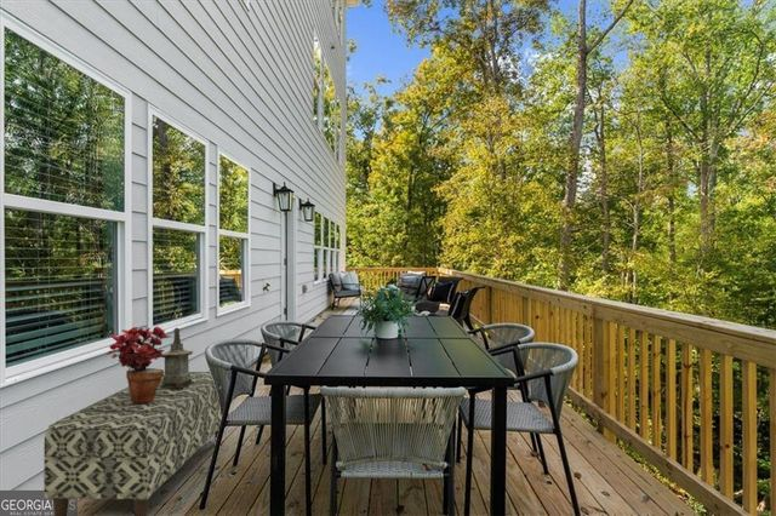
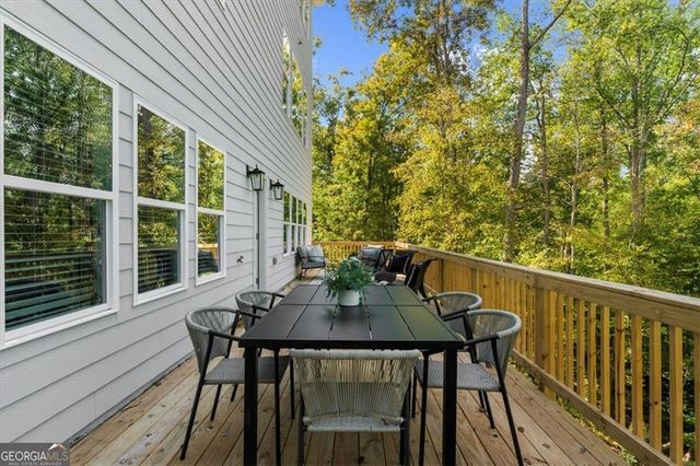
- potted plant (136, 366)
- lantern (176, 356)
- bench (154, 436)
